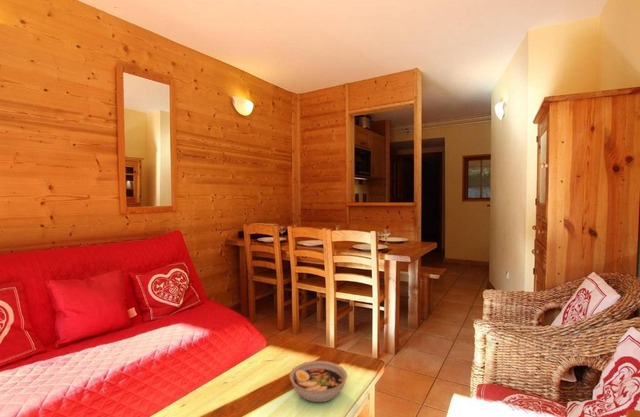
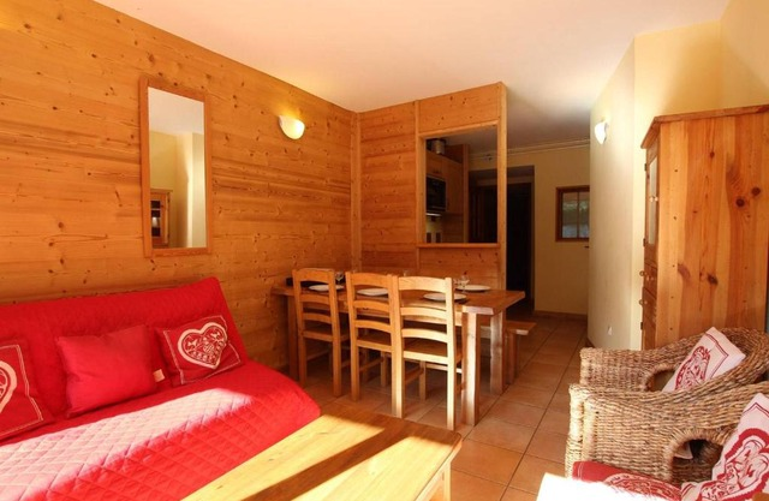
- bowl (318, 384)
